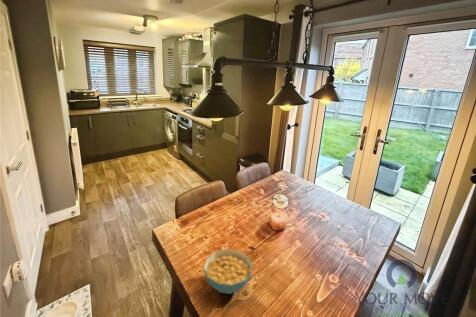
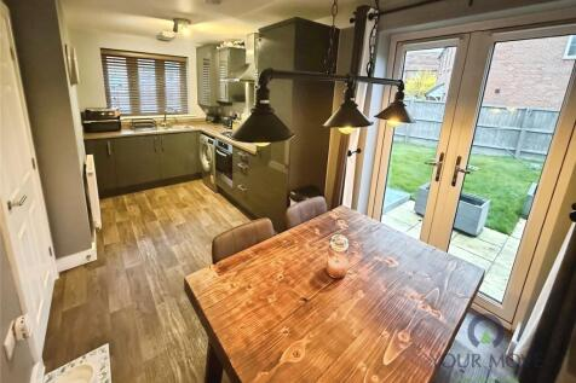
- cereal bowl (227, 275)
